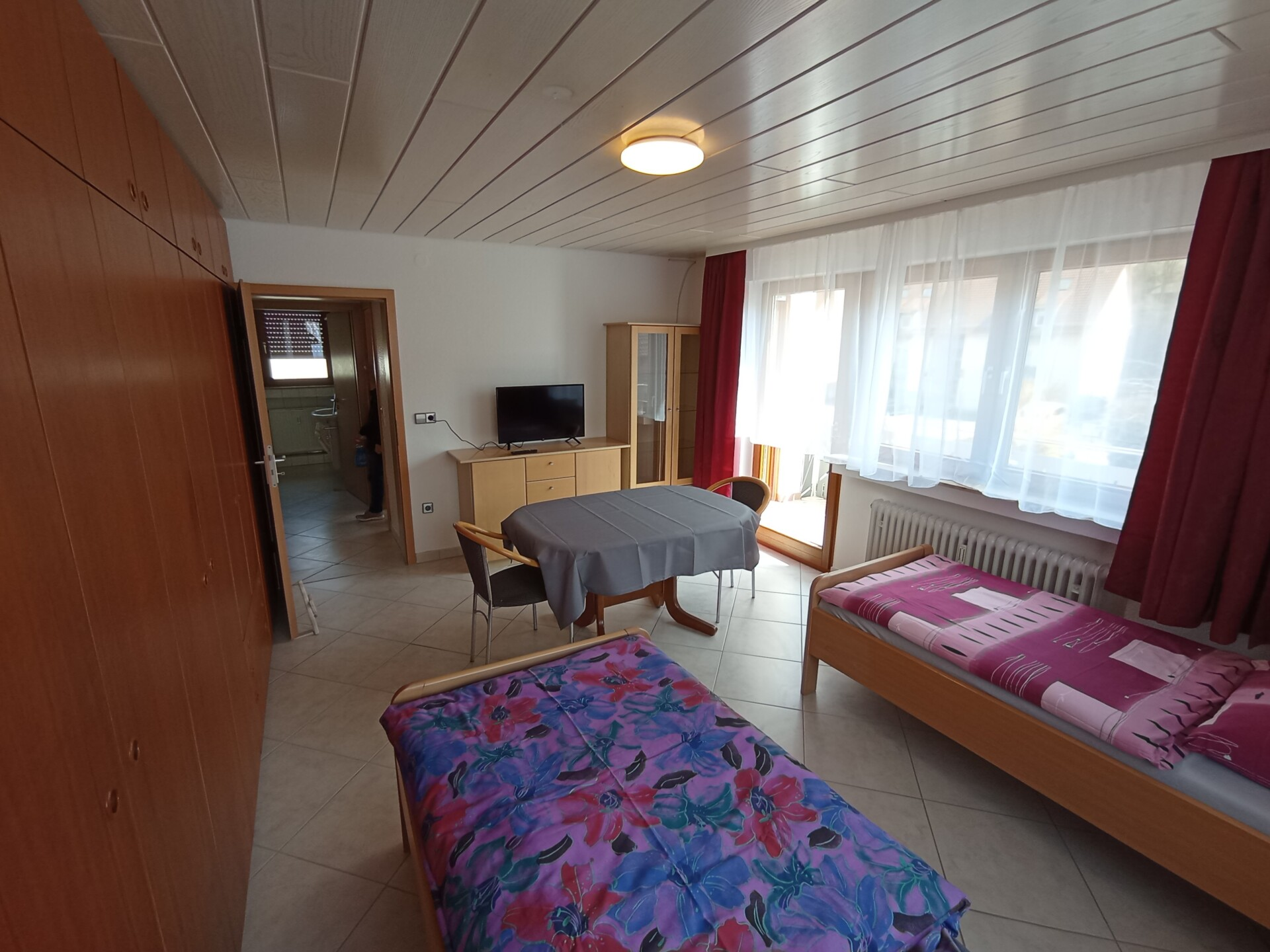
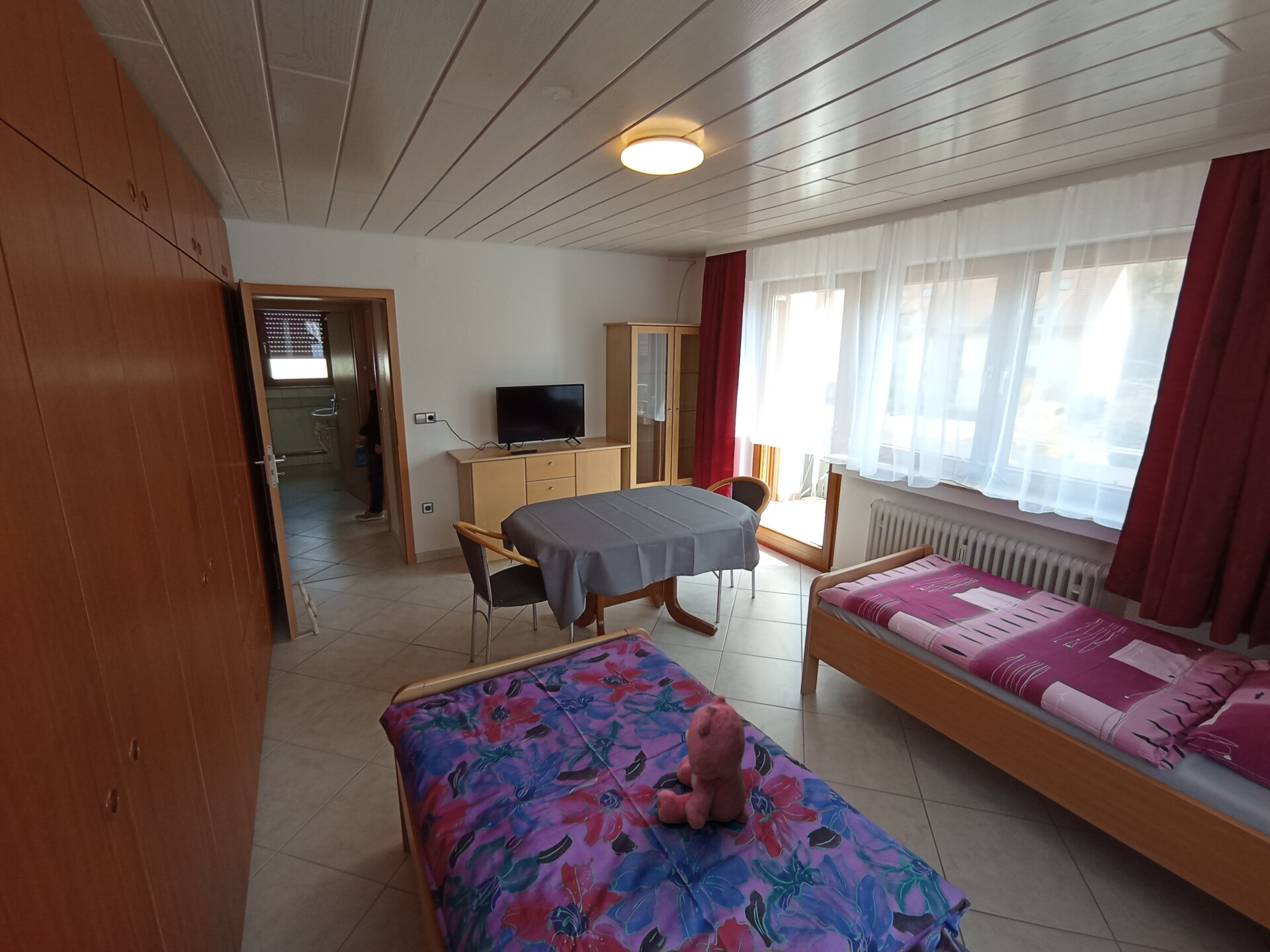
+ teddy bear (707, 752)
